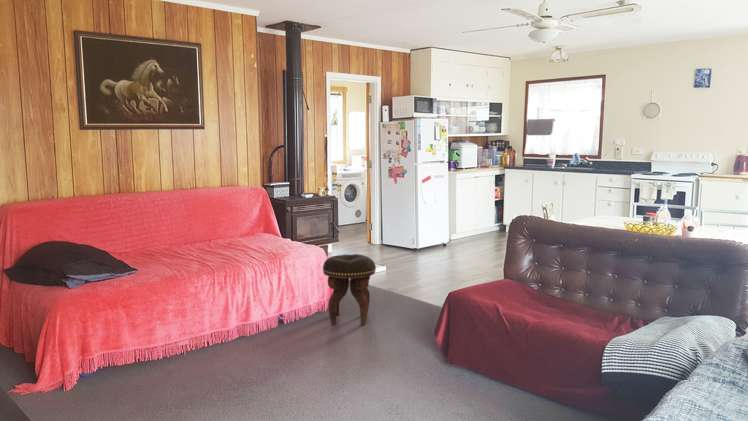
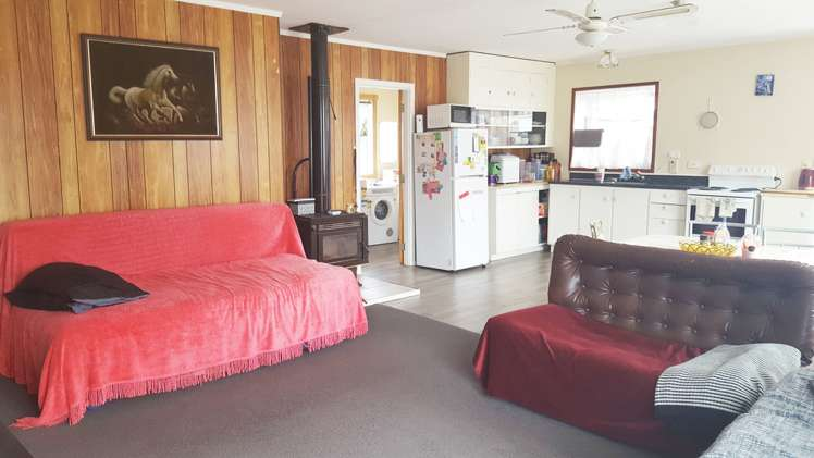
- footstool (350, 288)
